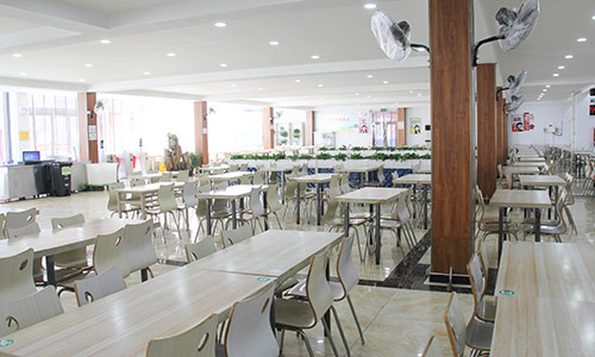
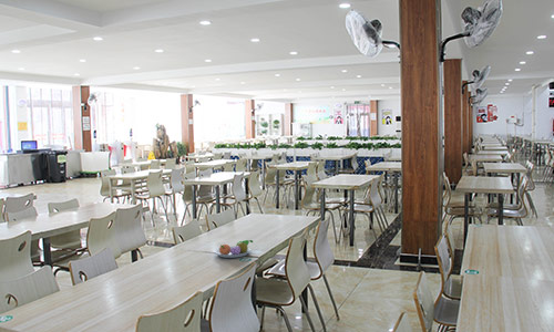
+ fruit bowl (234, 247)
